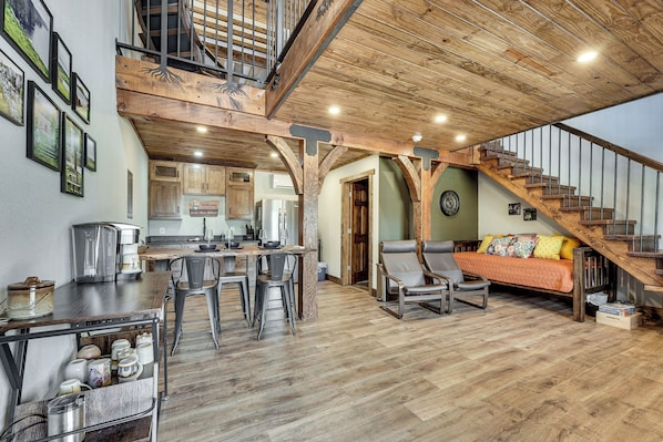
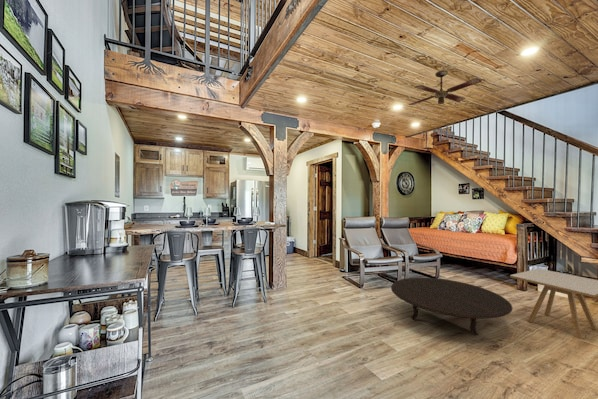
+ ceiling fan (441, 88)
+ side table (568, 299)
+ table (445, 304)
